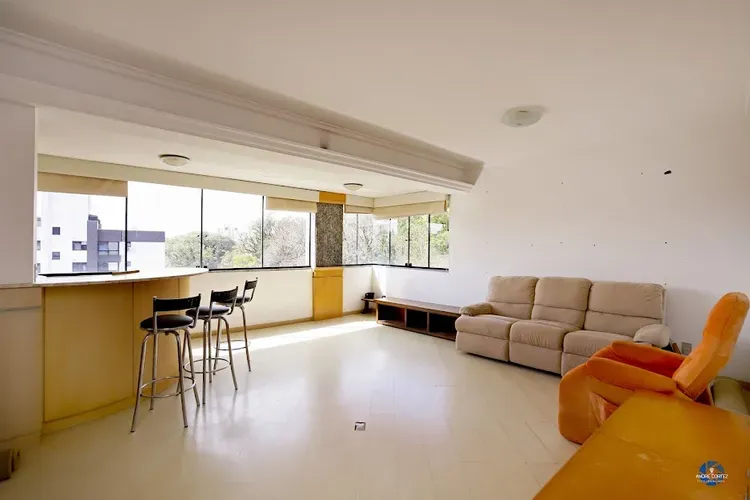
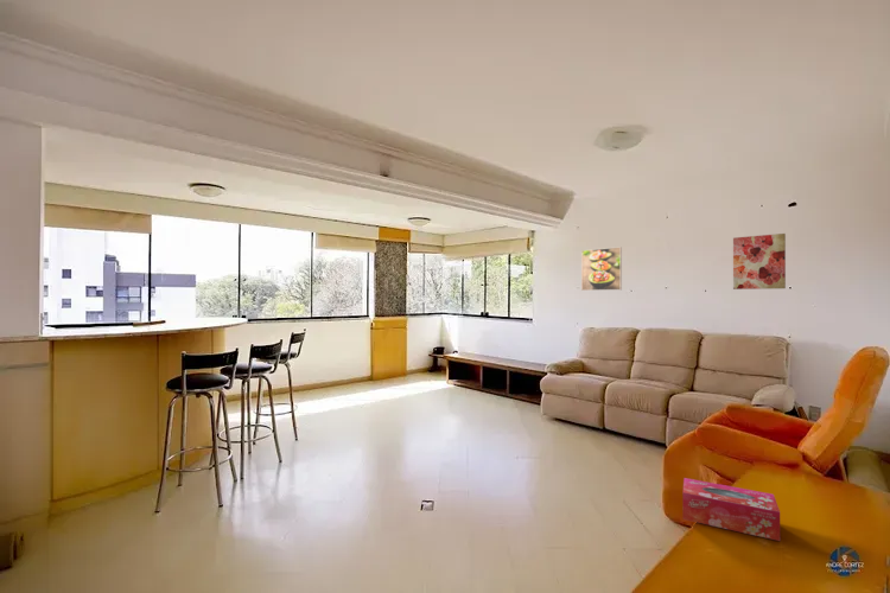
+ wall art (758, 262)
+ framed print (600, 269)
+ tissue box (727, 506)
